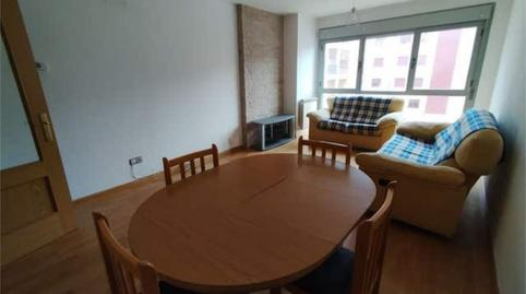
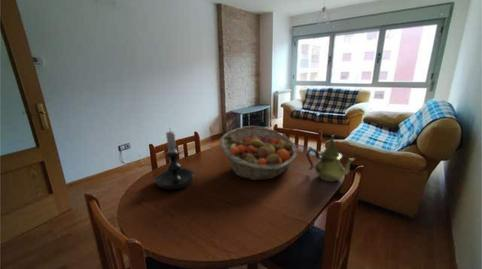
+ fruit basket (259, 150)
+ teapot (329, 156)
+ candle holder (172, 156)
